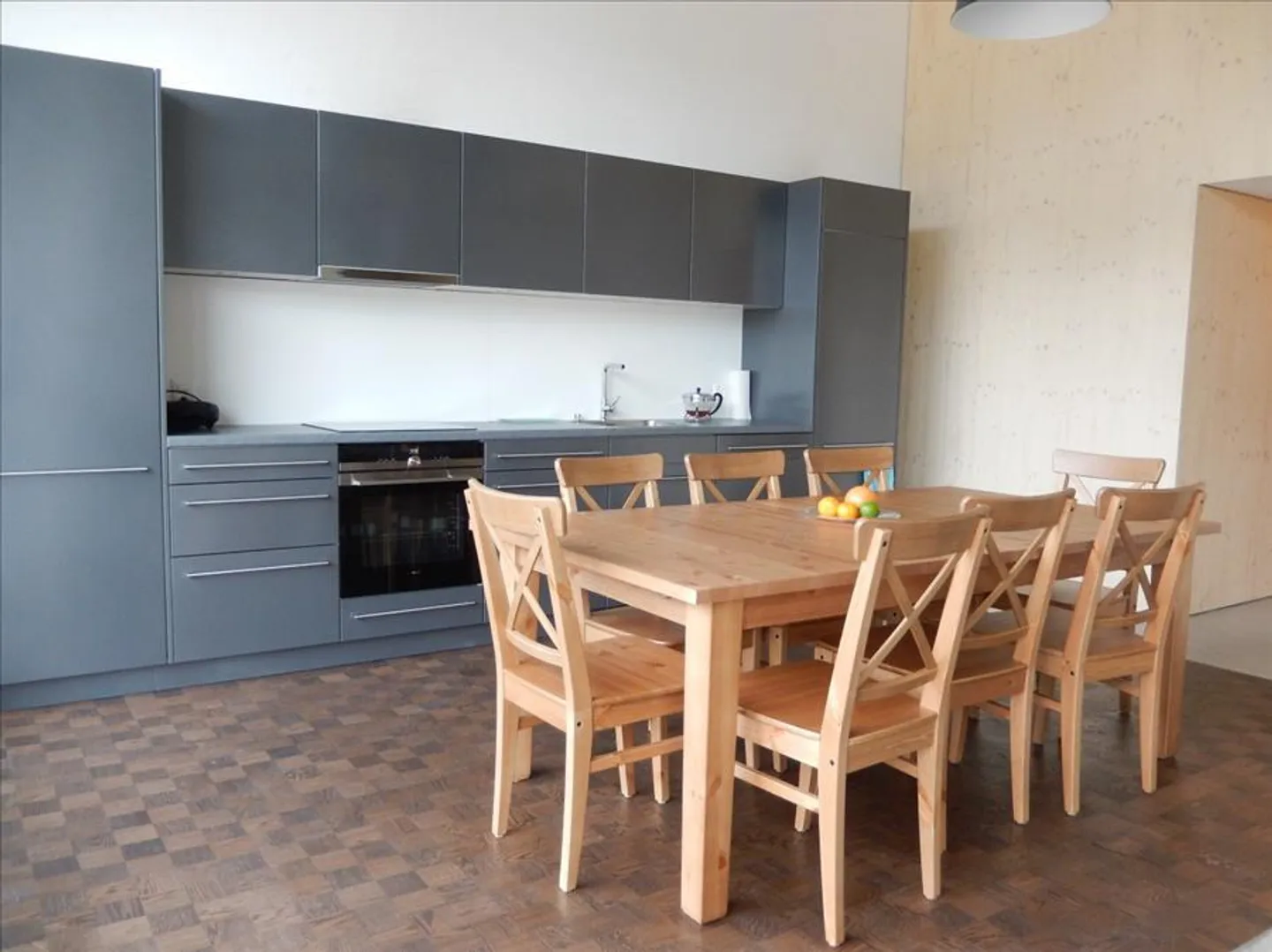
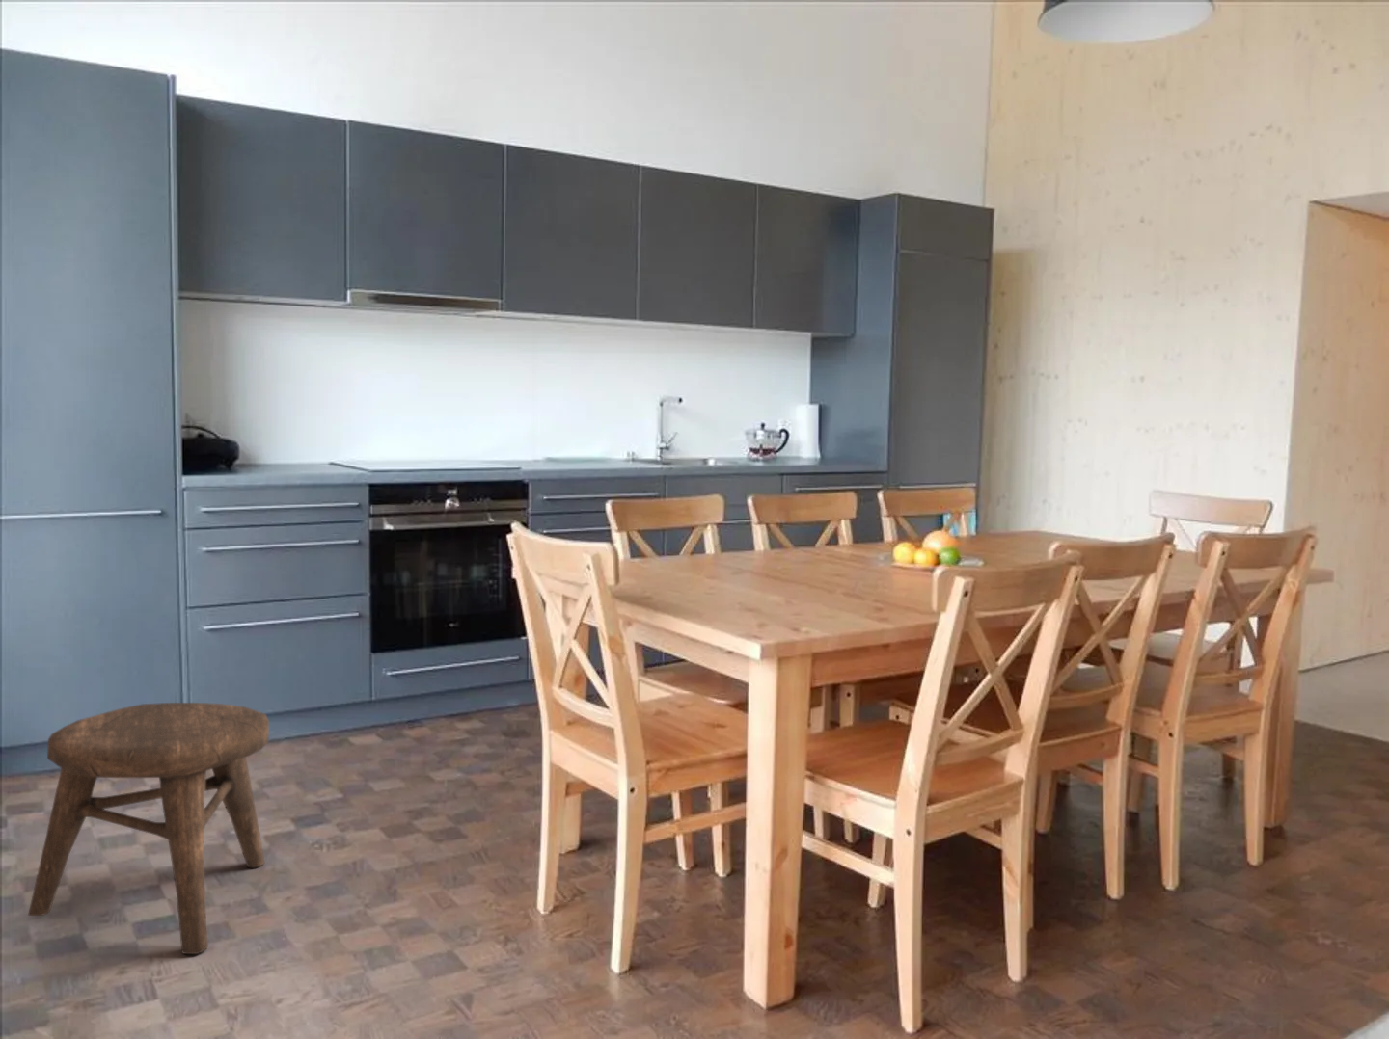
+ stool (167, 819)
